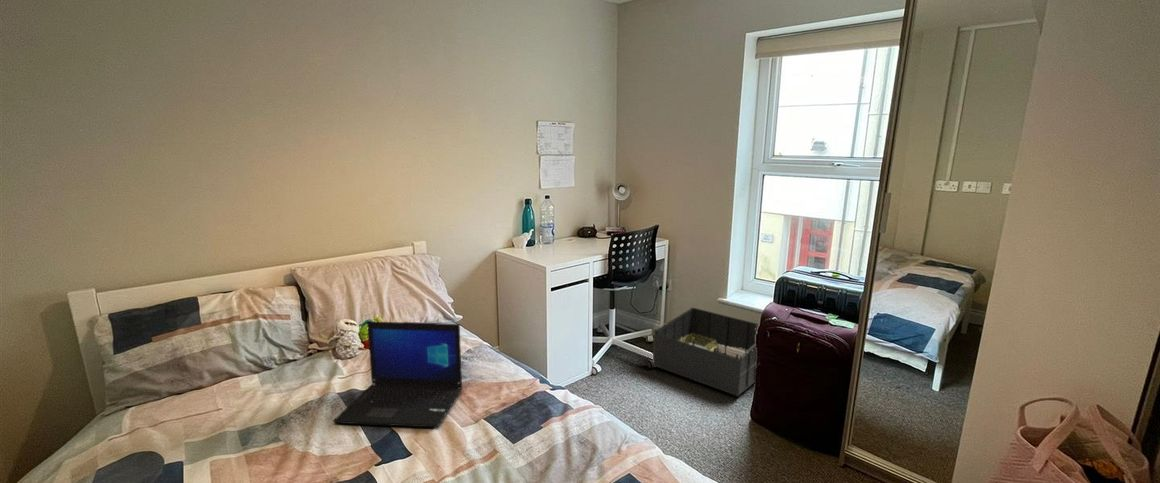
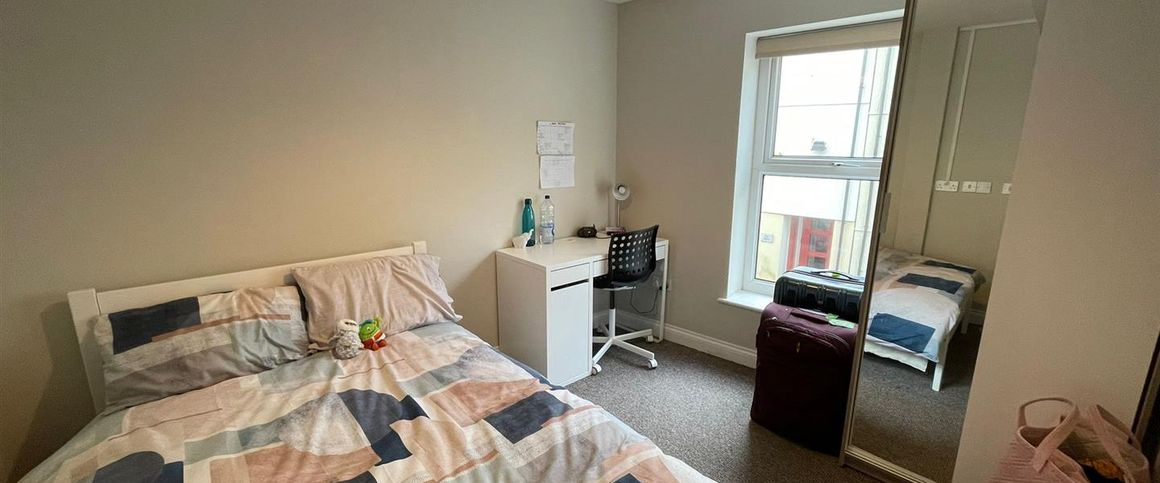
- laptop (400, 370)
- storage bin (712, 347)
